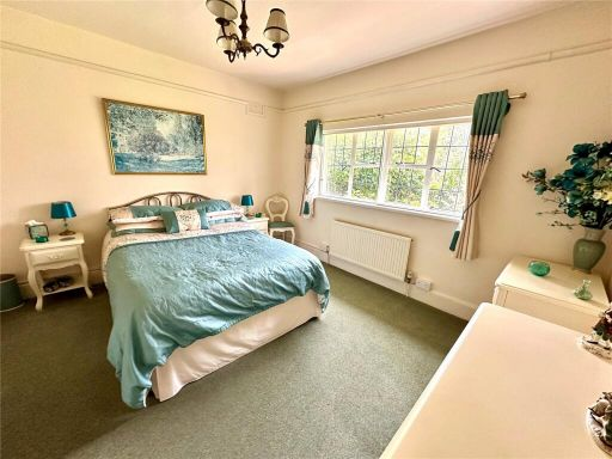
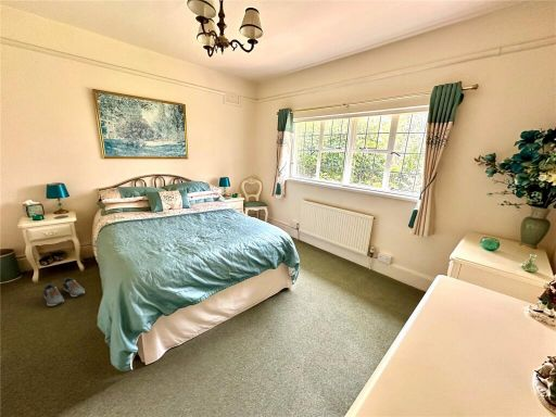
+ shoe (64, 289)
